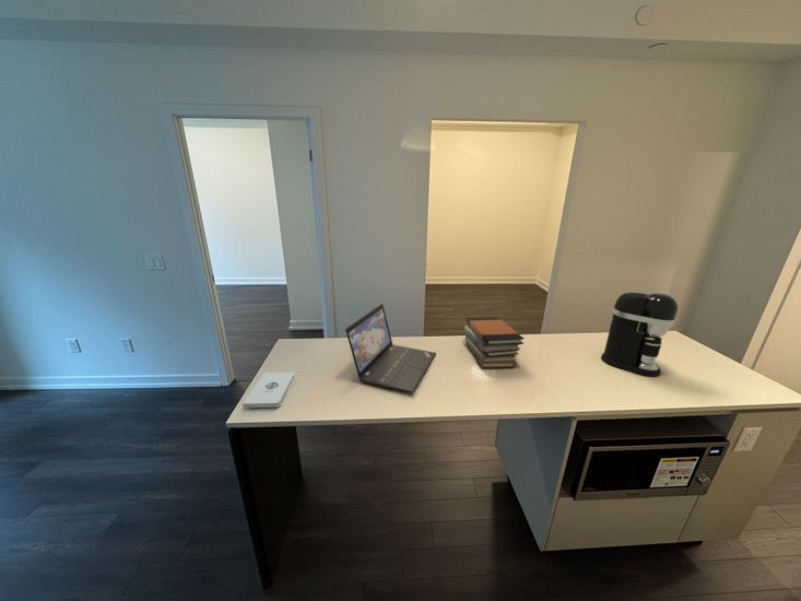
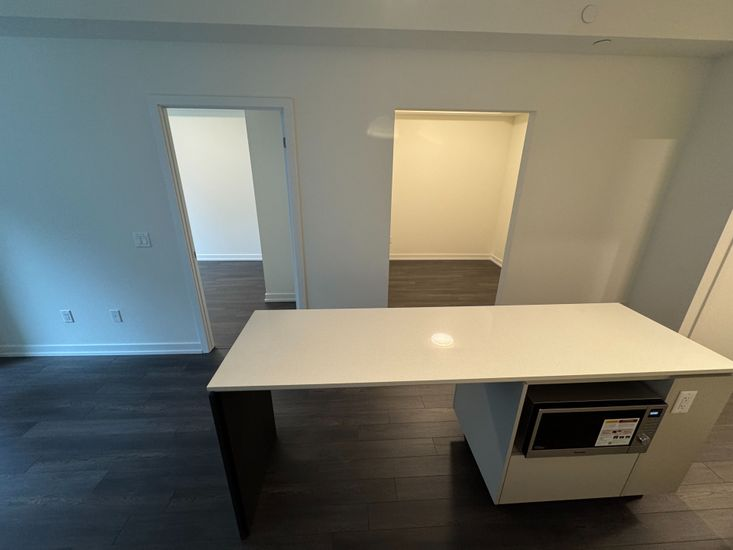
- book stack (490, 340)
- coffee maker (638, 330)
- notepad (271, 388)
- laptop (394, 345)
